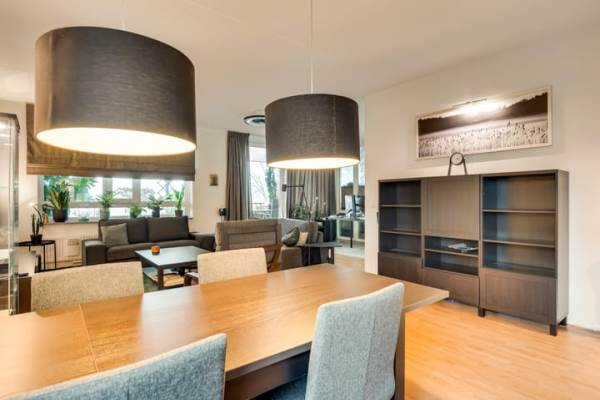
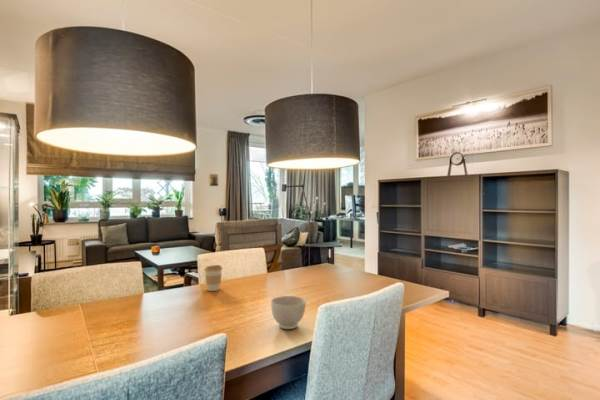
+ coffee cup (213, 277)
+ bowl (288, 312)
